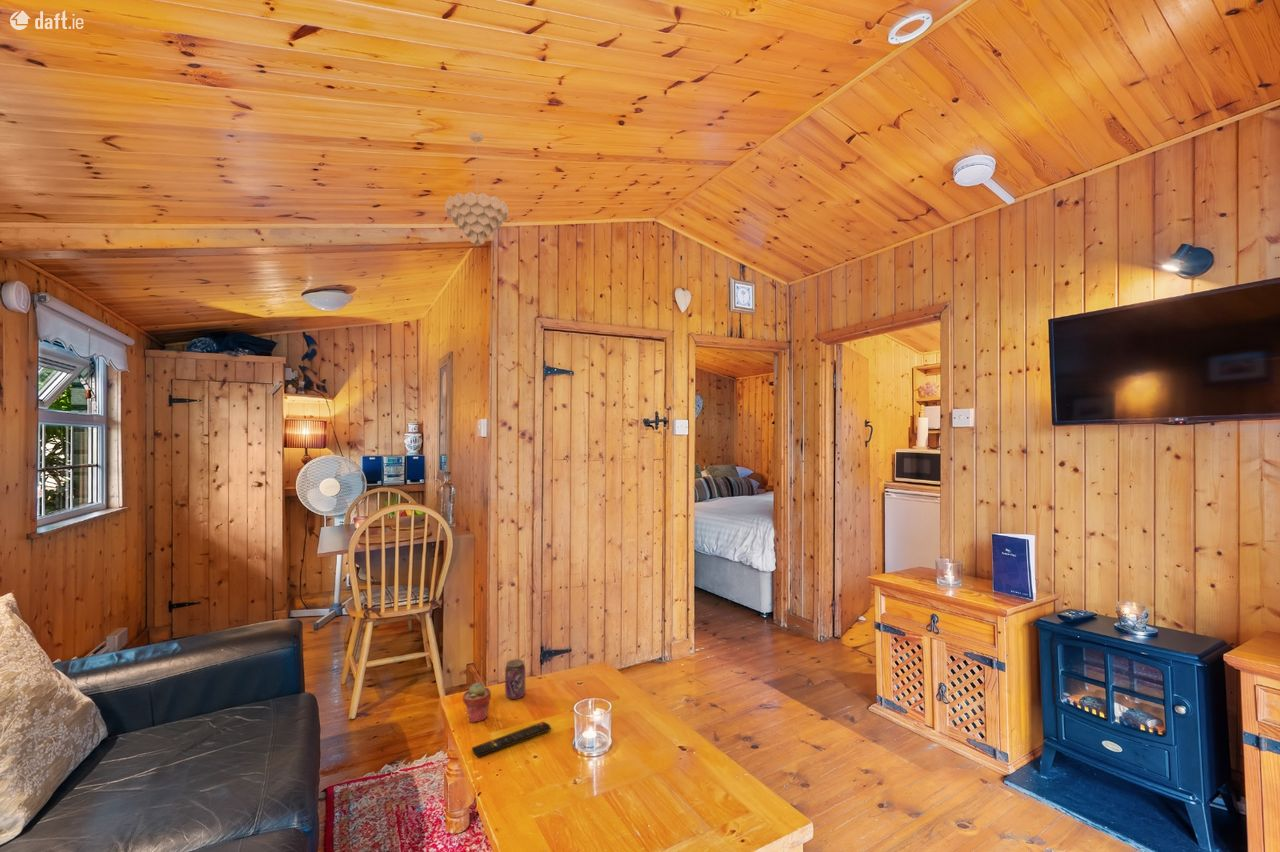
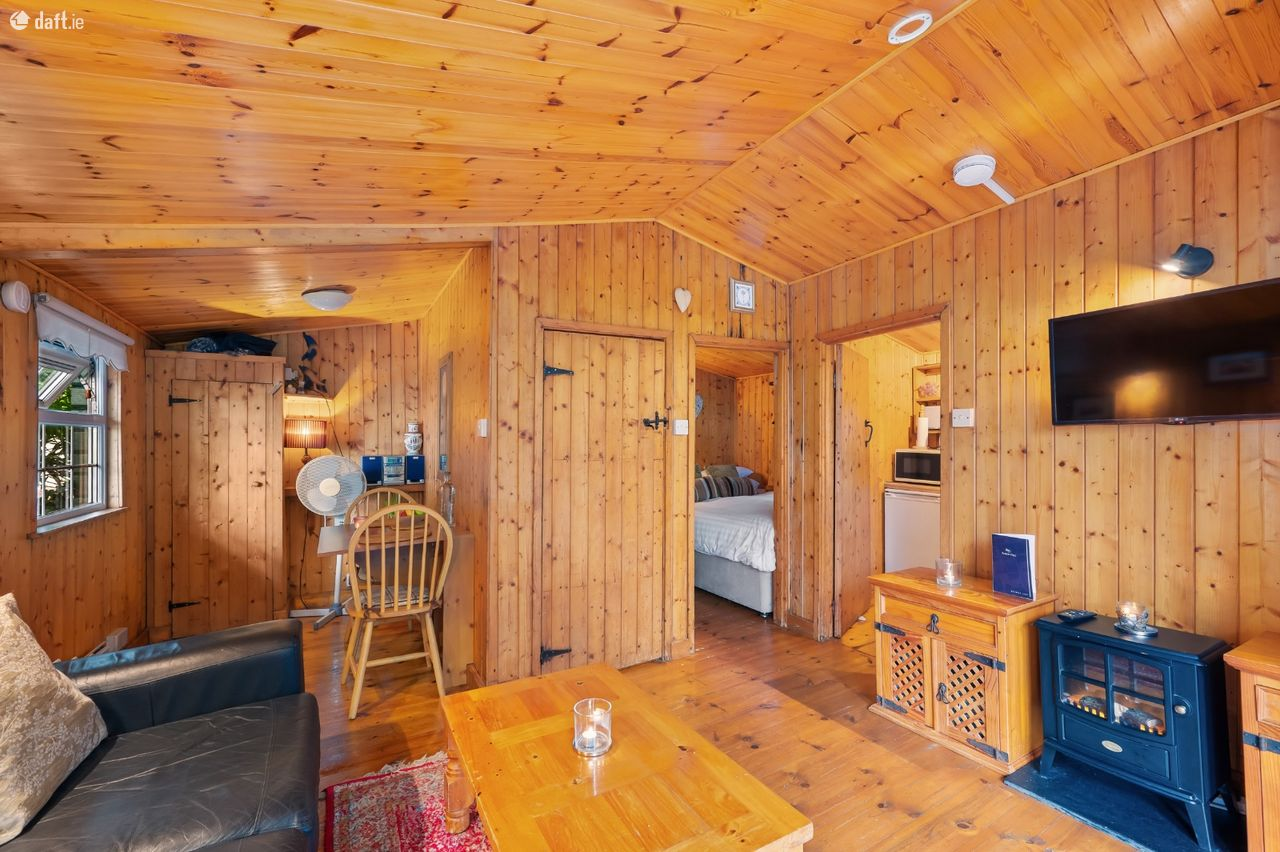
- beverage can (515, 679)
- pendant light (476, 190)
- potted succulent (477, 700)
- remote control (513, 738)
